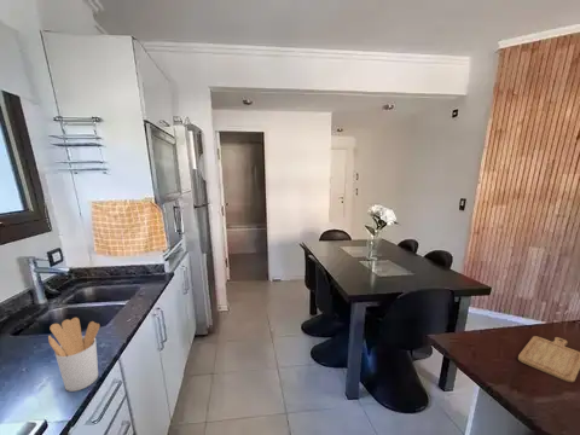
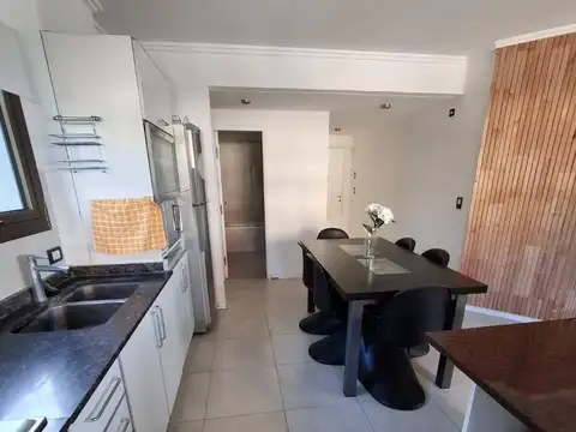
- chopping board (552, 353)
- utensil holder (74, 352)
